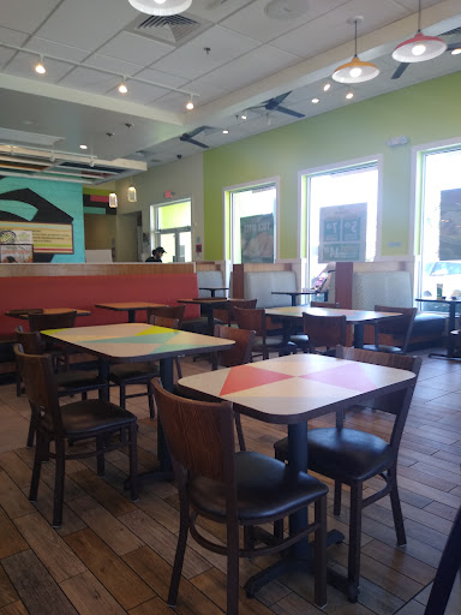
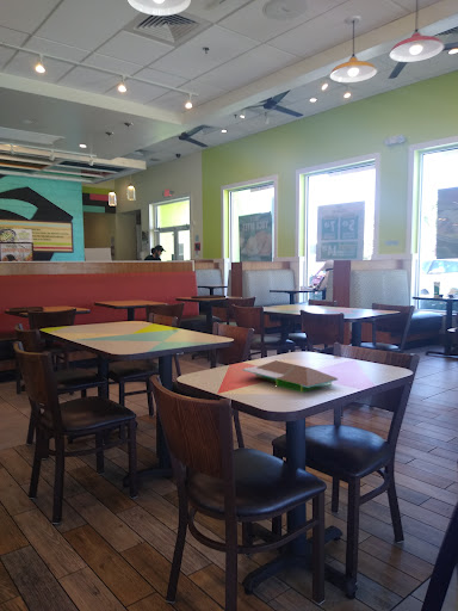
+ takeout container (287, 371)
